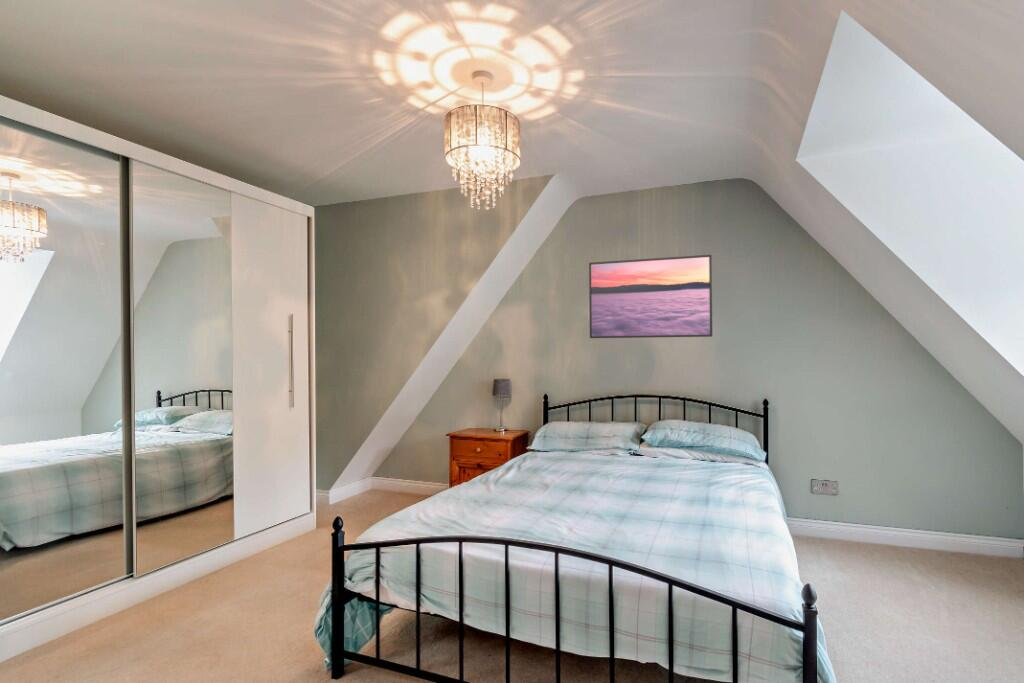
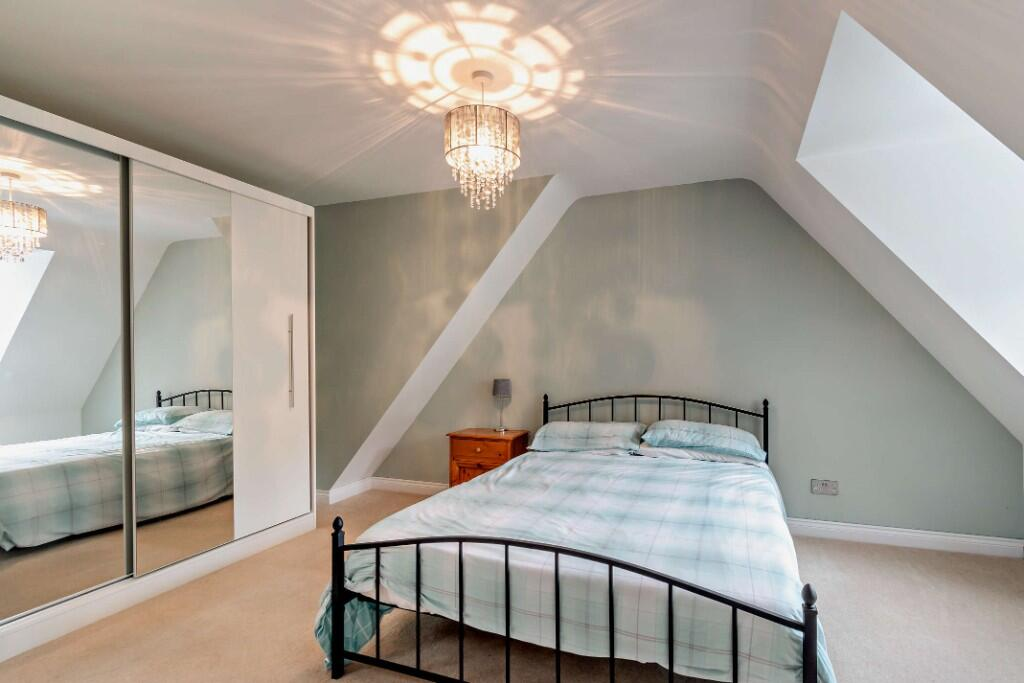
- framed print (648, 298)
